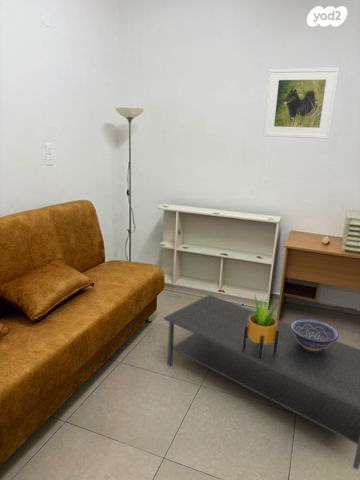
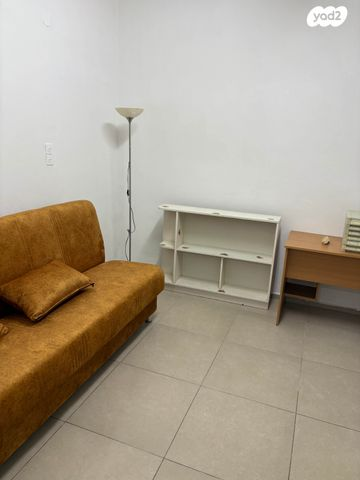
- potted plant (262, 324)
- decorative bowl (312, 337)
- coffee table (267, 364)
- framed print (299, 103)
